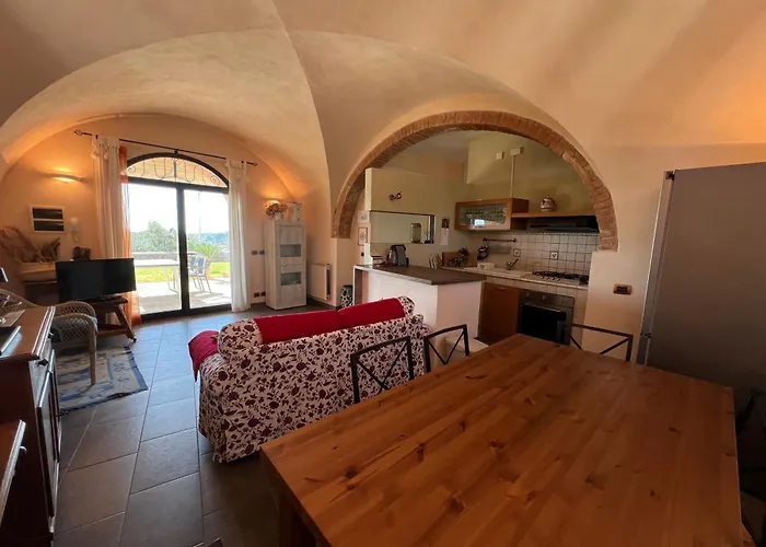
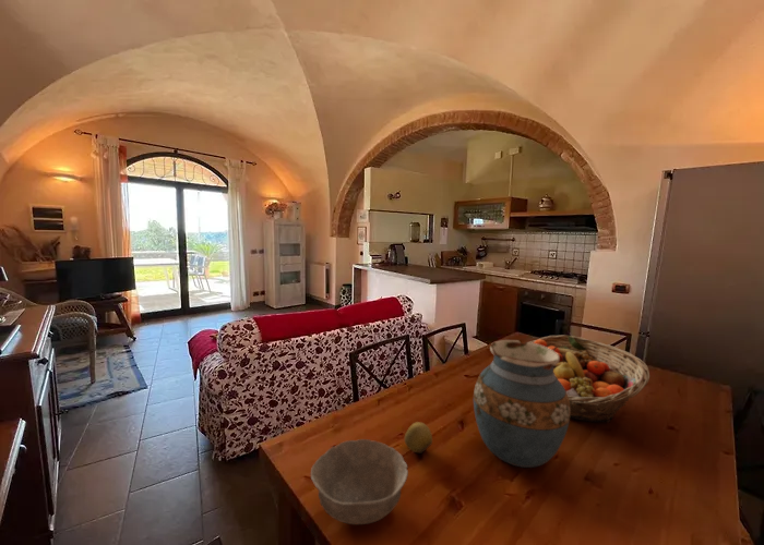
+ fruit basket (570, 373)
+ vase (518, 401)
+ bowl (359, 486)
+ fruit (418, 436)
